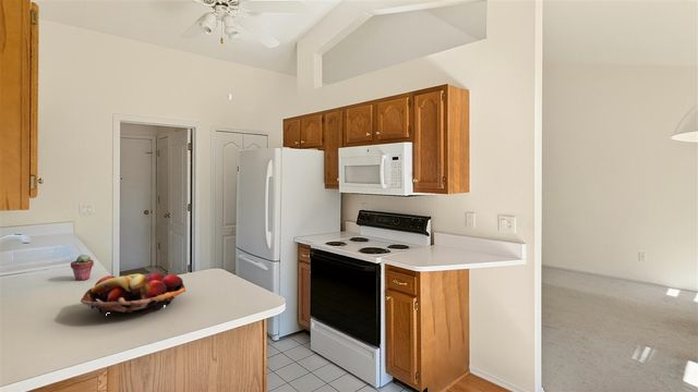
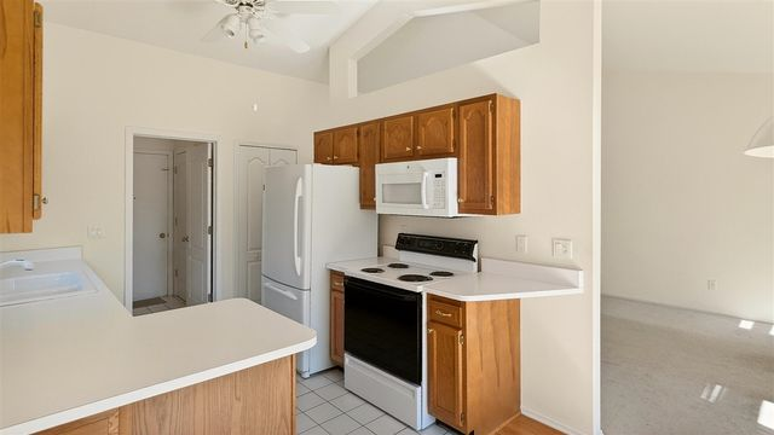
- potted succulent (82, 266)
- fruit basket (136, 291)
